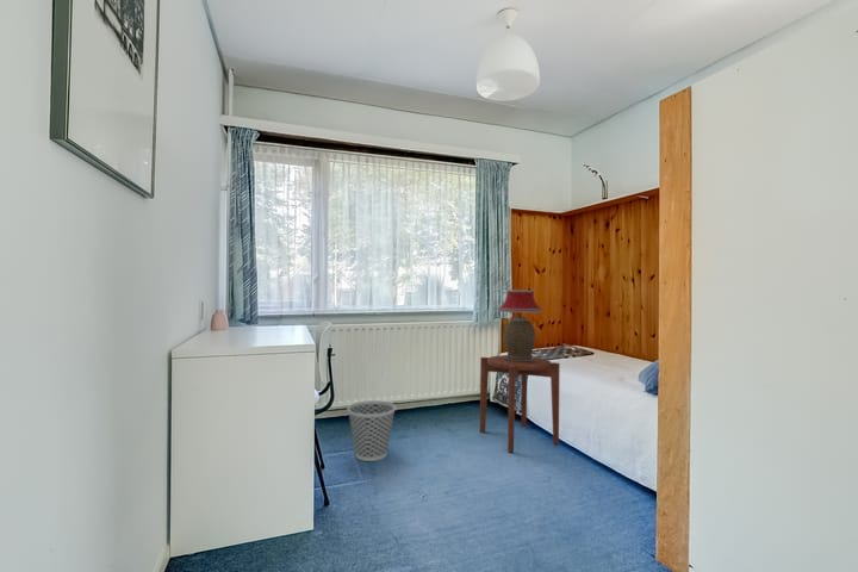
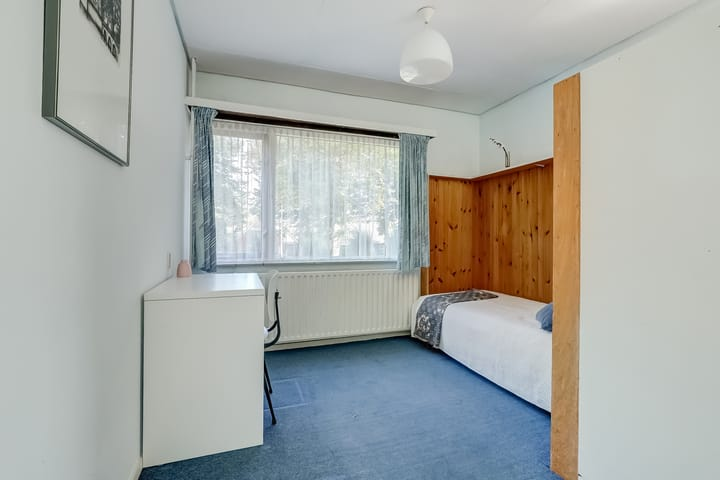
- wastebasket (371, 430)
- table lamp (520, 324)
- side table (514, 398)
